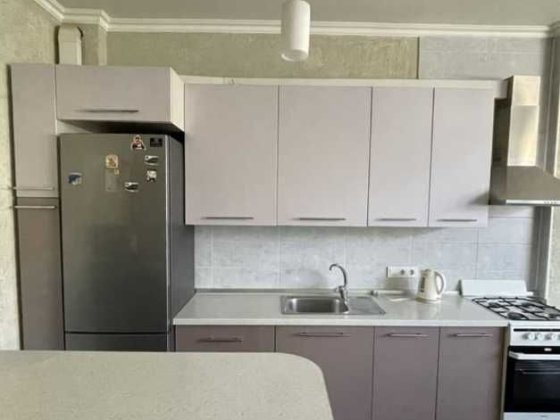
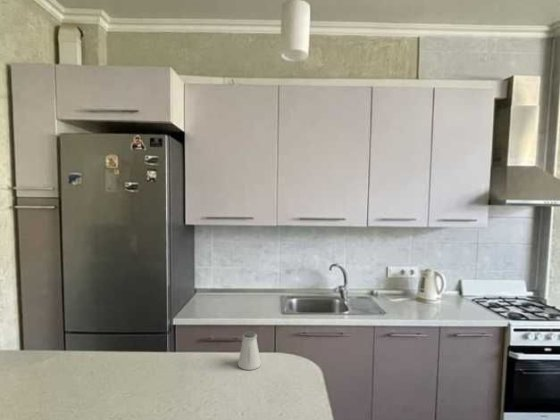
+ saltshaker (249, 348)
